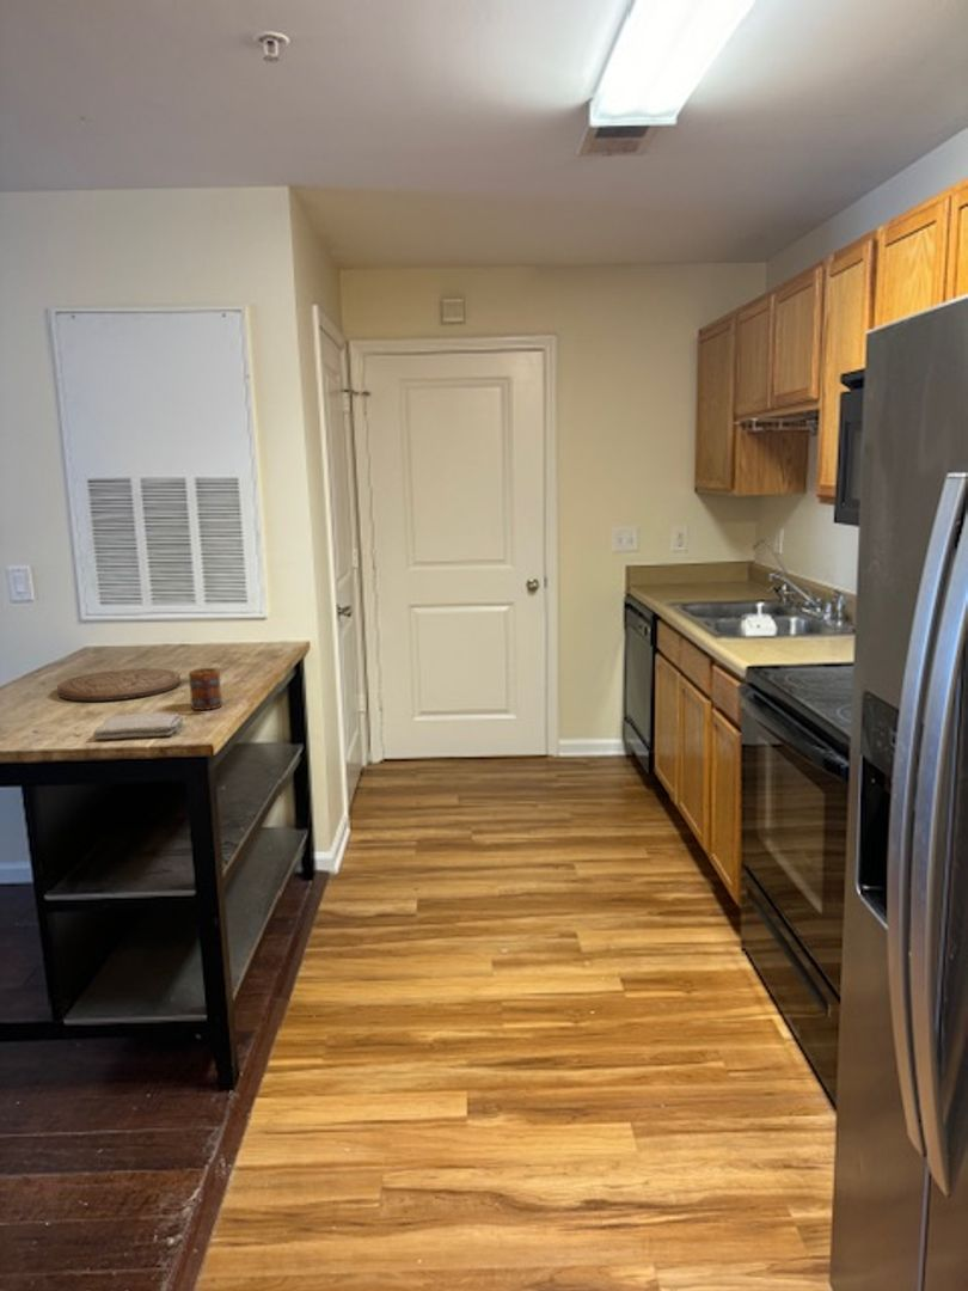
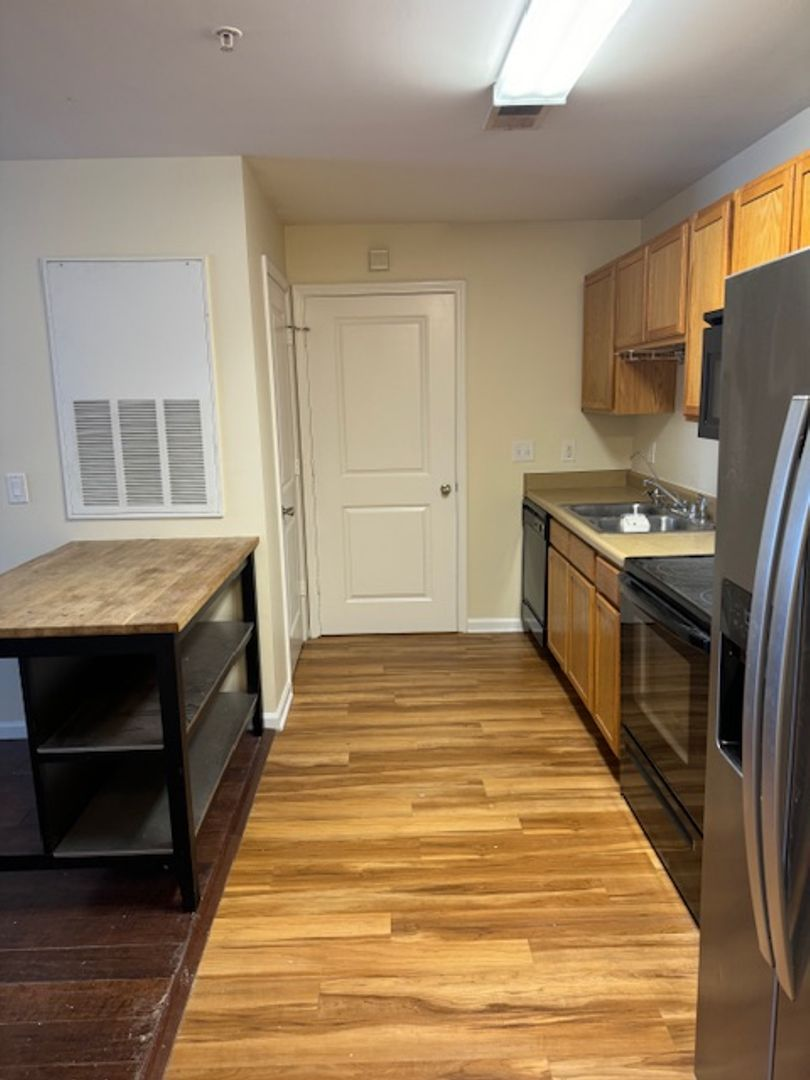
- mug (206, 687)
- washcloth (139, 724)
- cutting board (121, 683)
